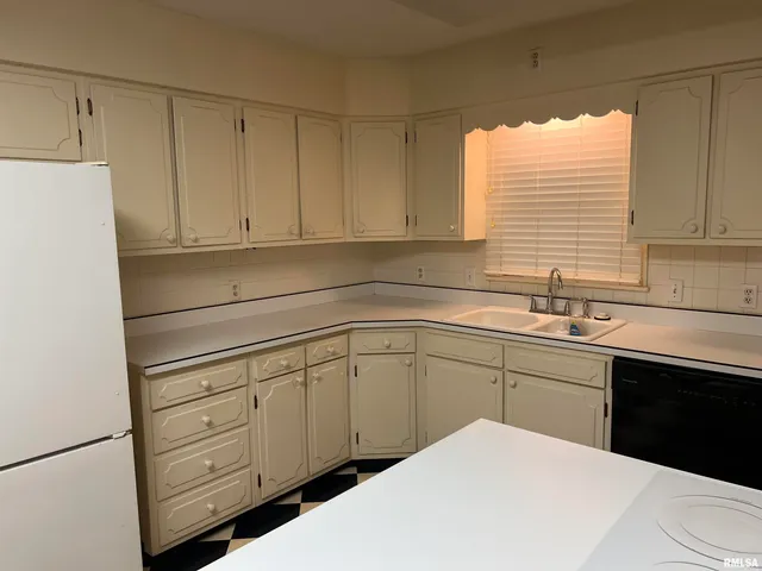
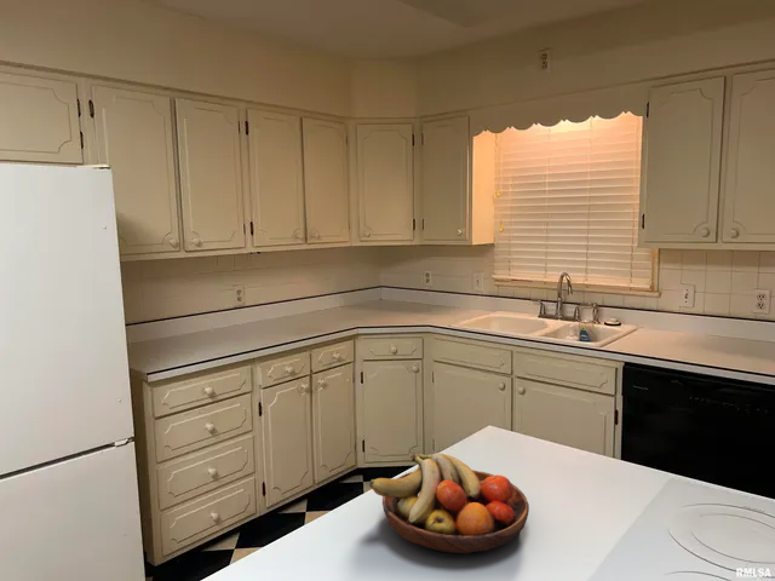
+ fruit bowl (453, 493)
